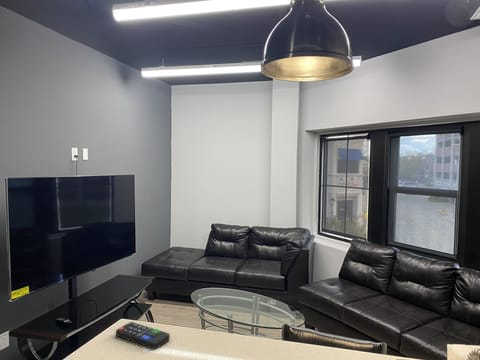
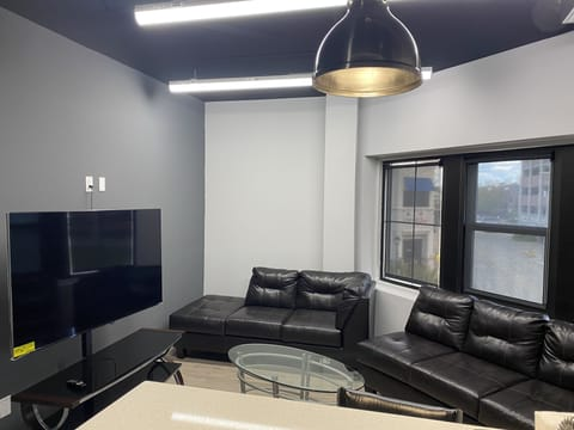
- remote control (142, 334)
